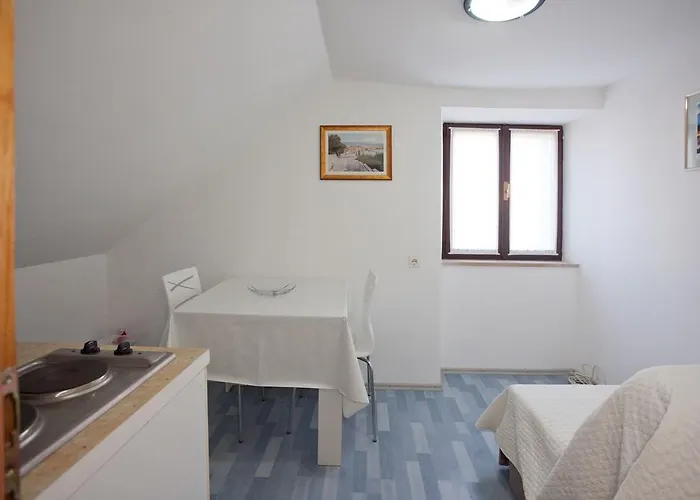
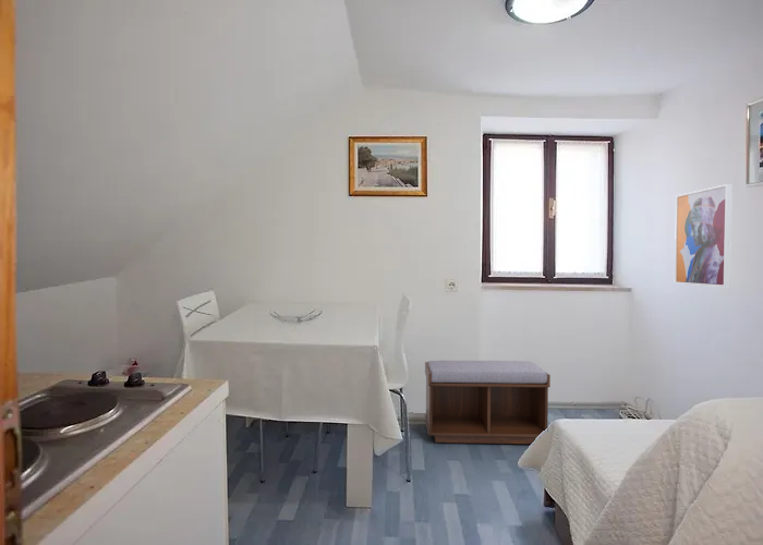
+ bench (483, 399)
+ wall art (701, 238)
